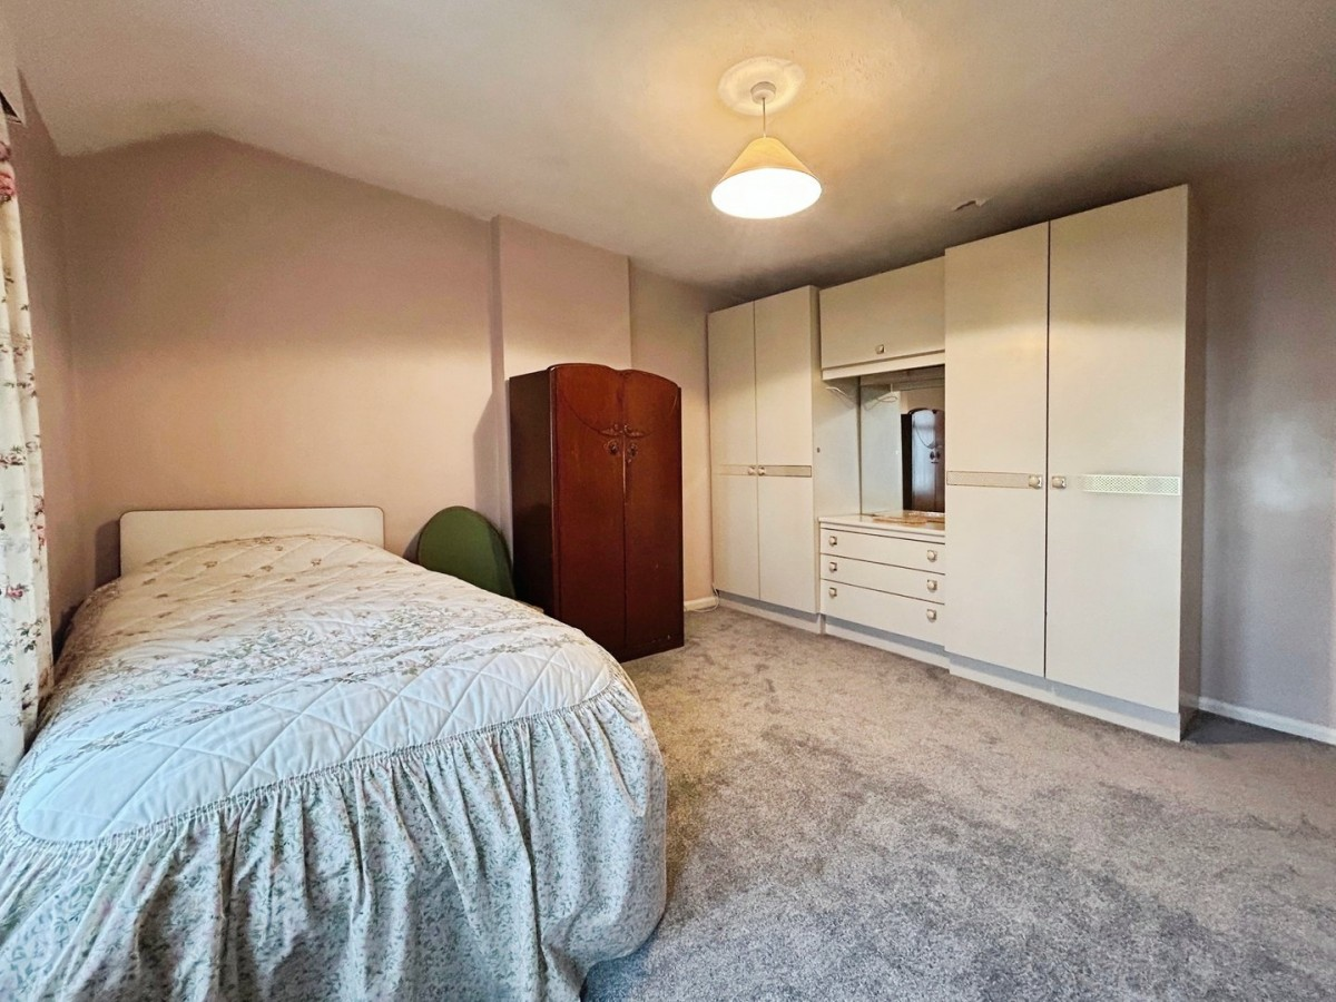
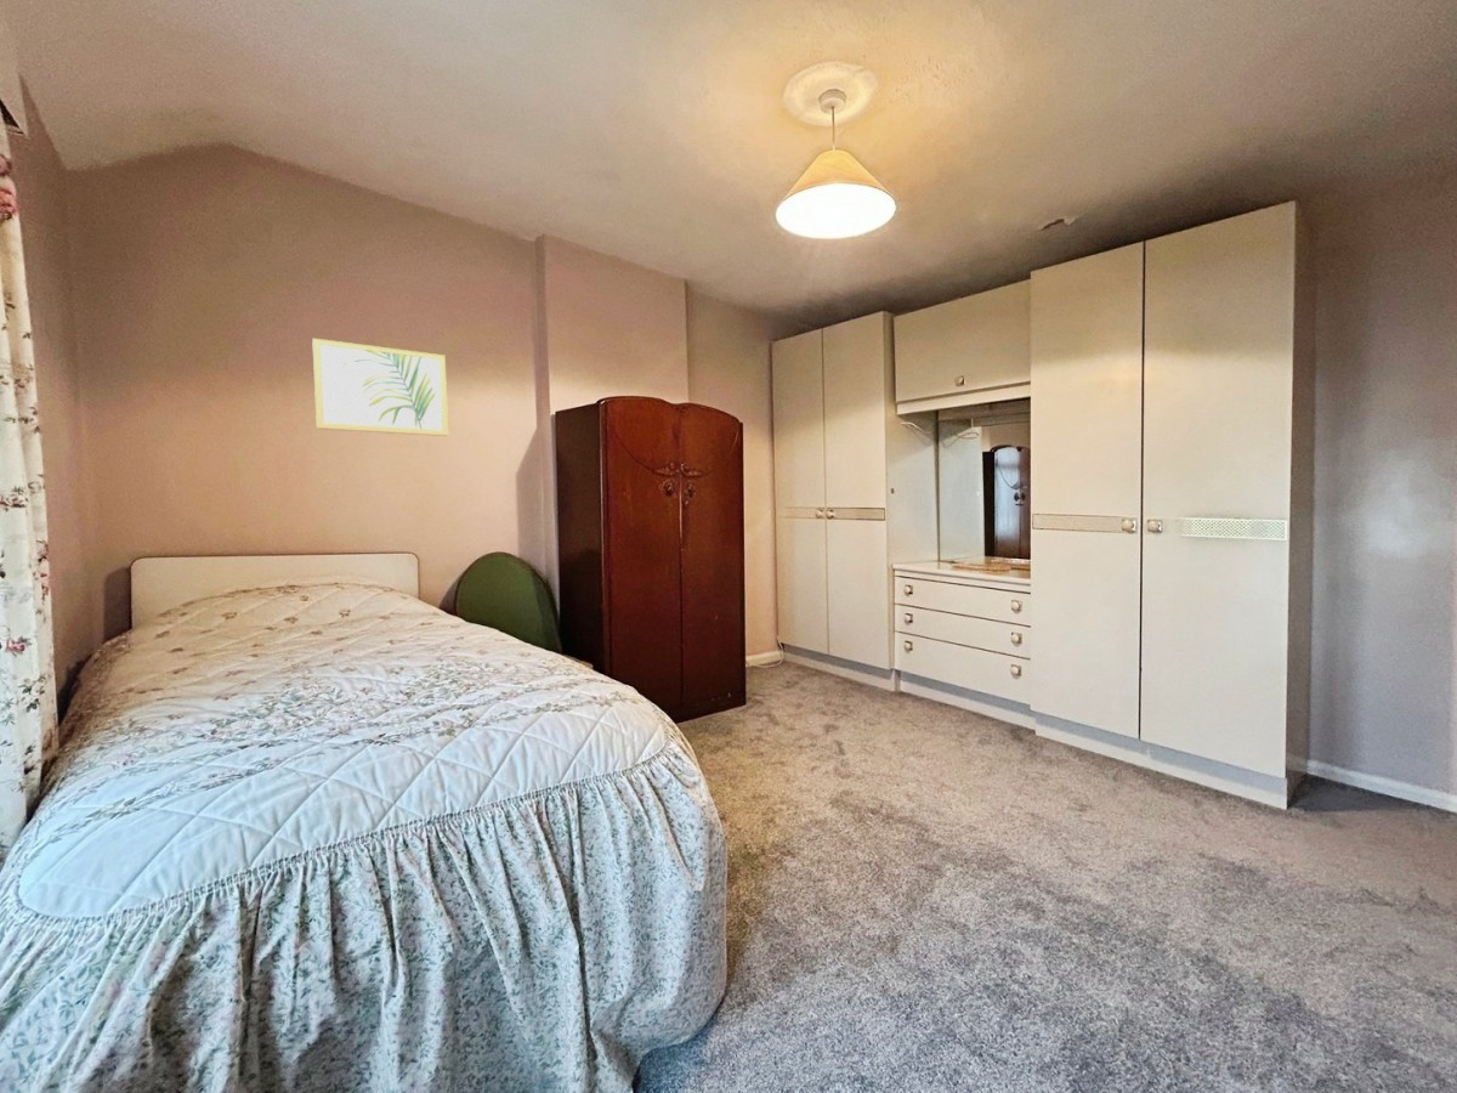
+ wall art (384, 390)
